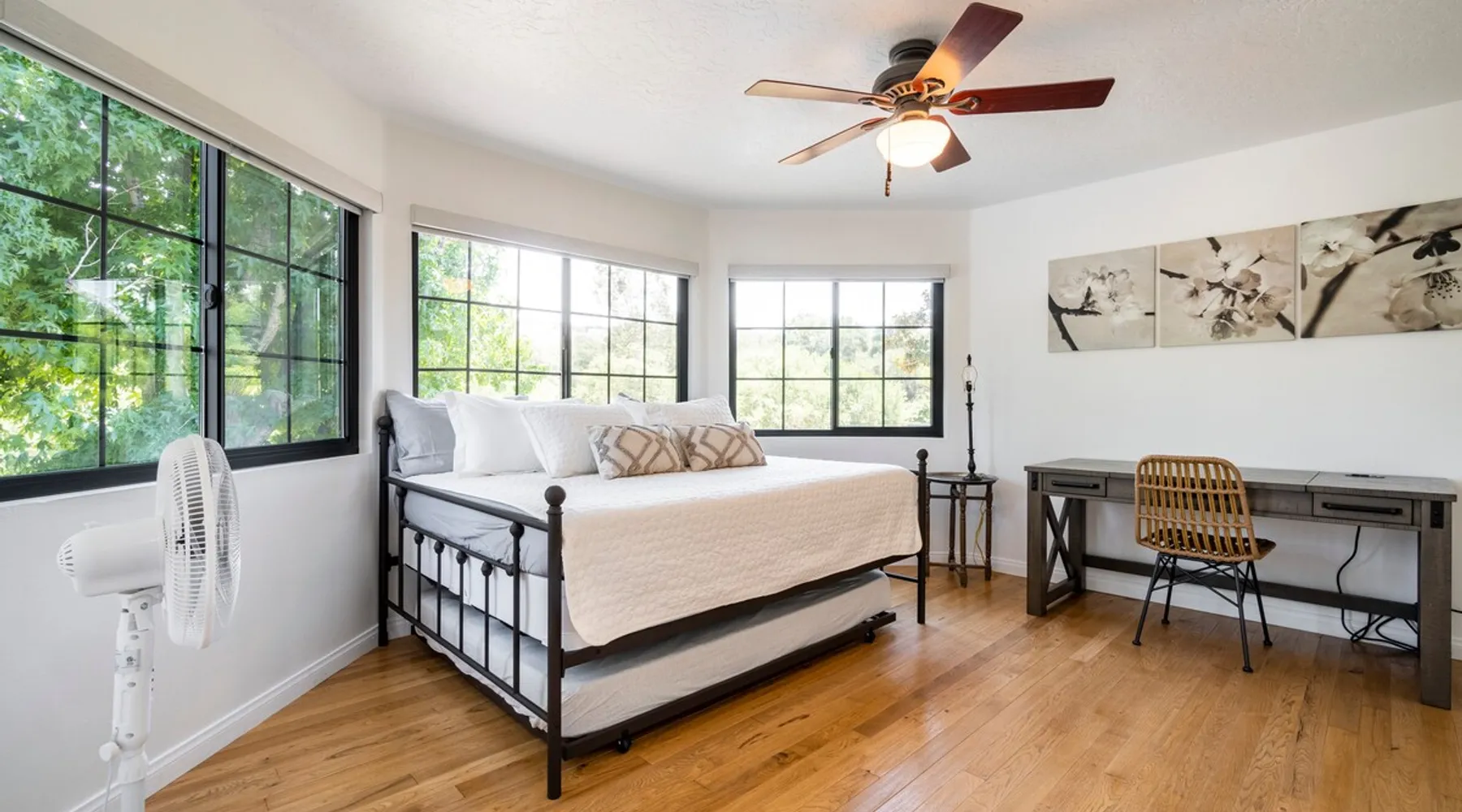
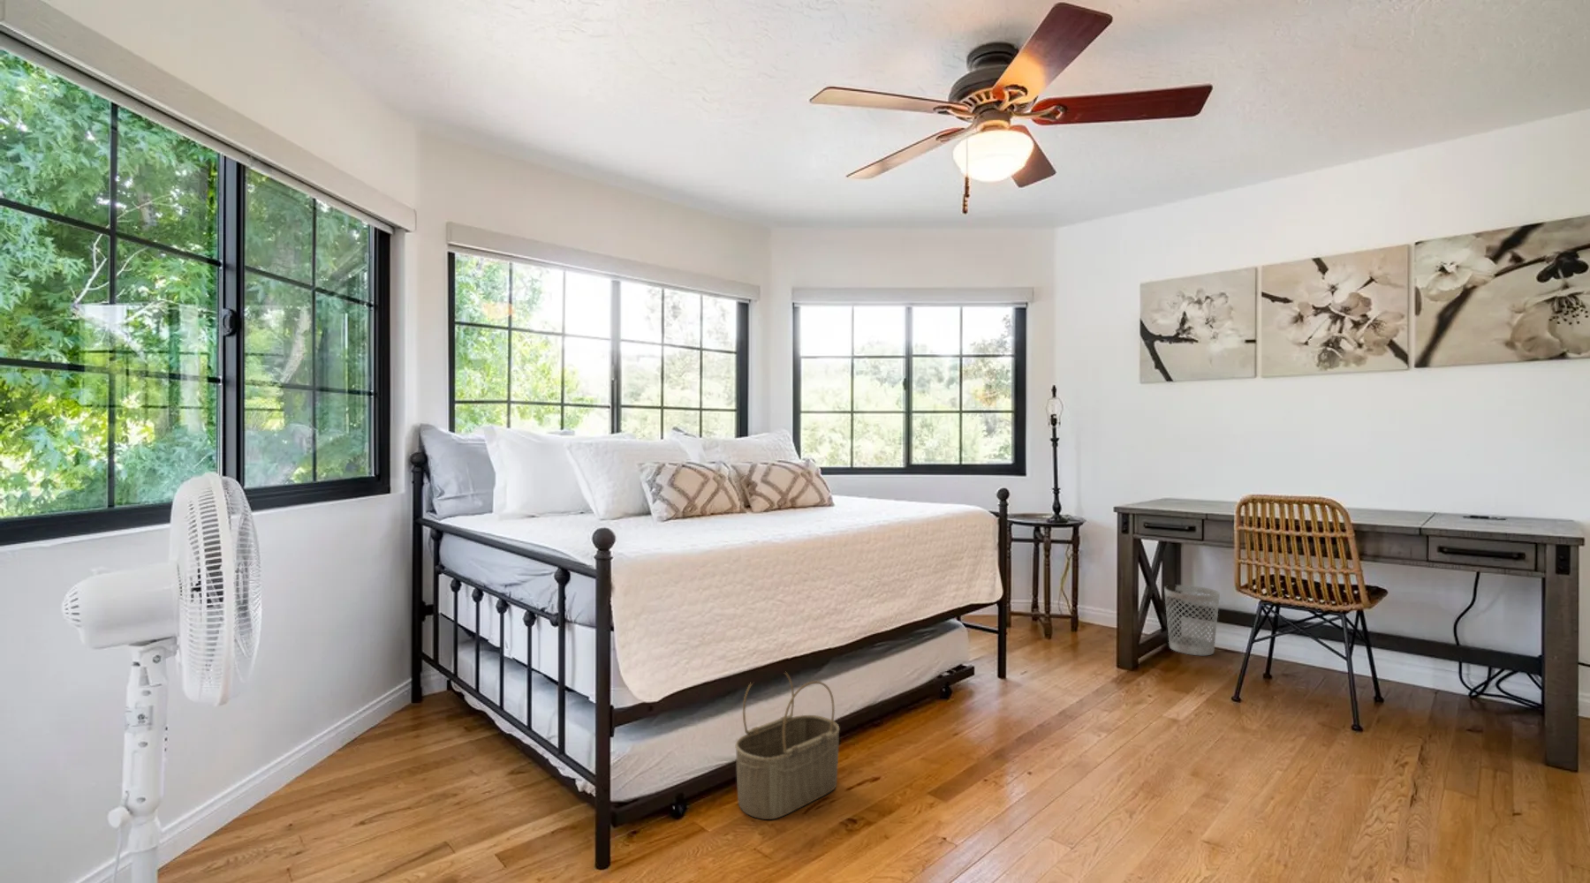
+ wastebasket (1191, 619)
+ wicker basket (788, 734)
